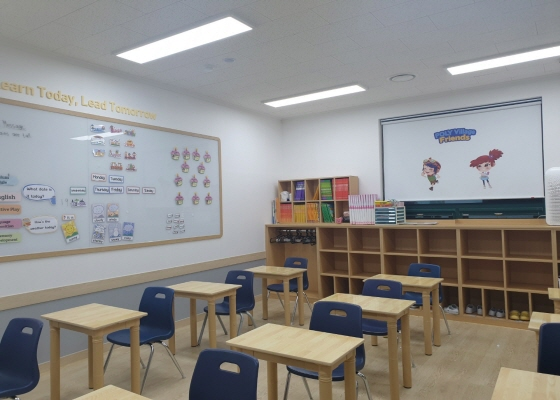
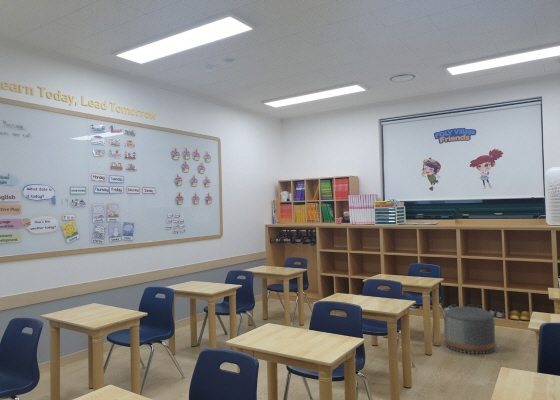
+ pouf (468, 327)
